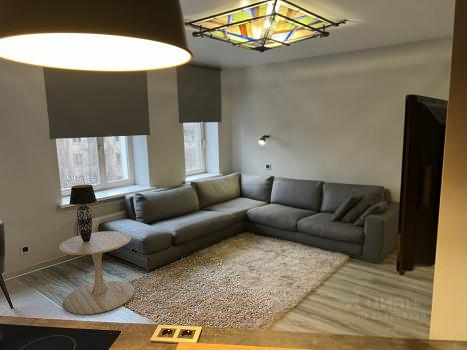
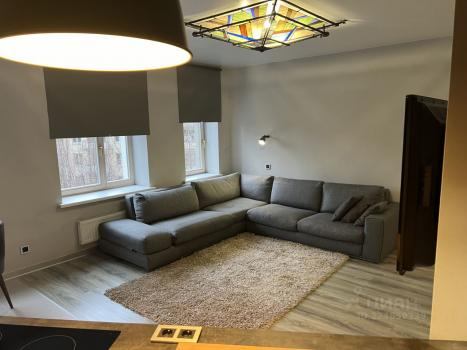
- side table (98, 269)
- table lamp (84, 212)
